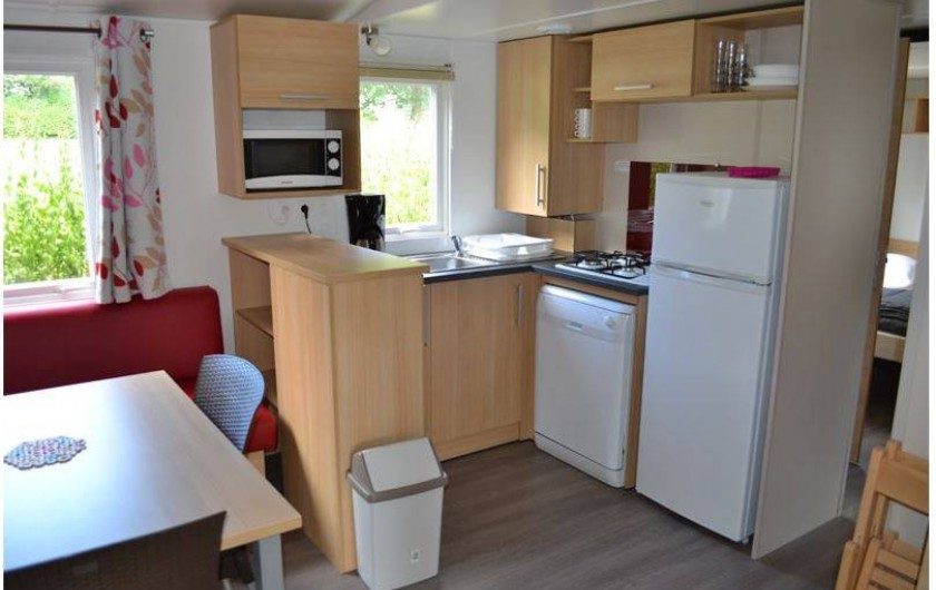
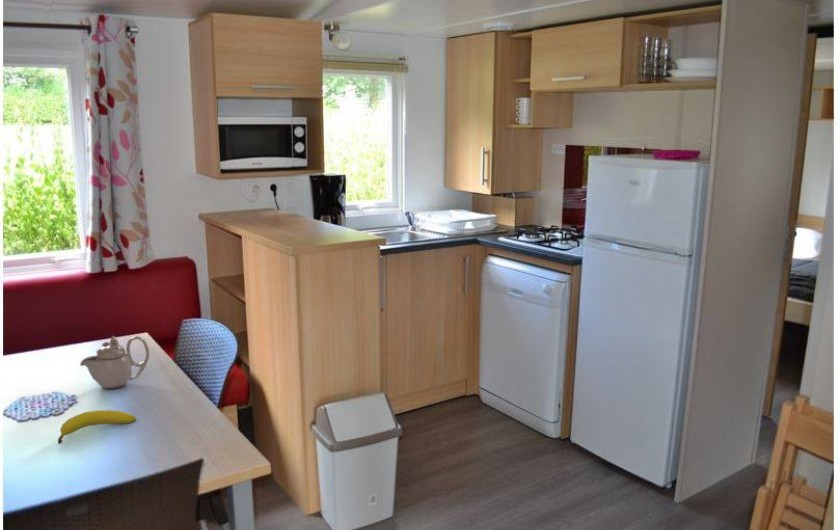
+ teapot (115, 361)
+ fruit (94, 421)
